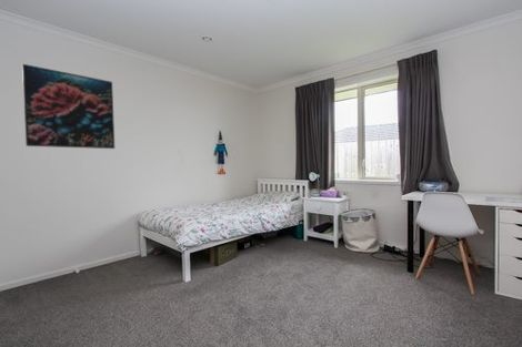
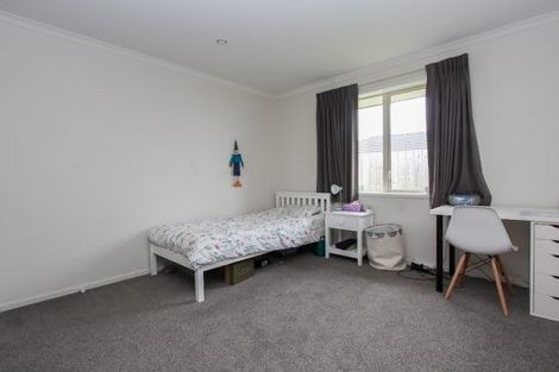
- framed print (73, 110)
